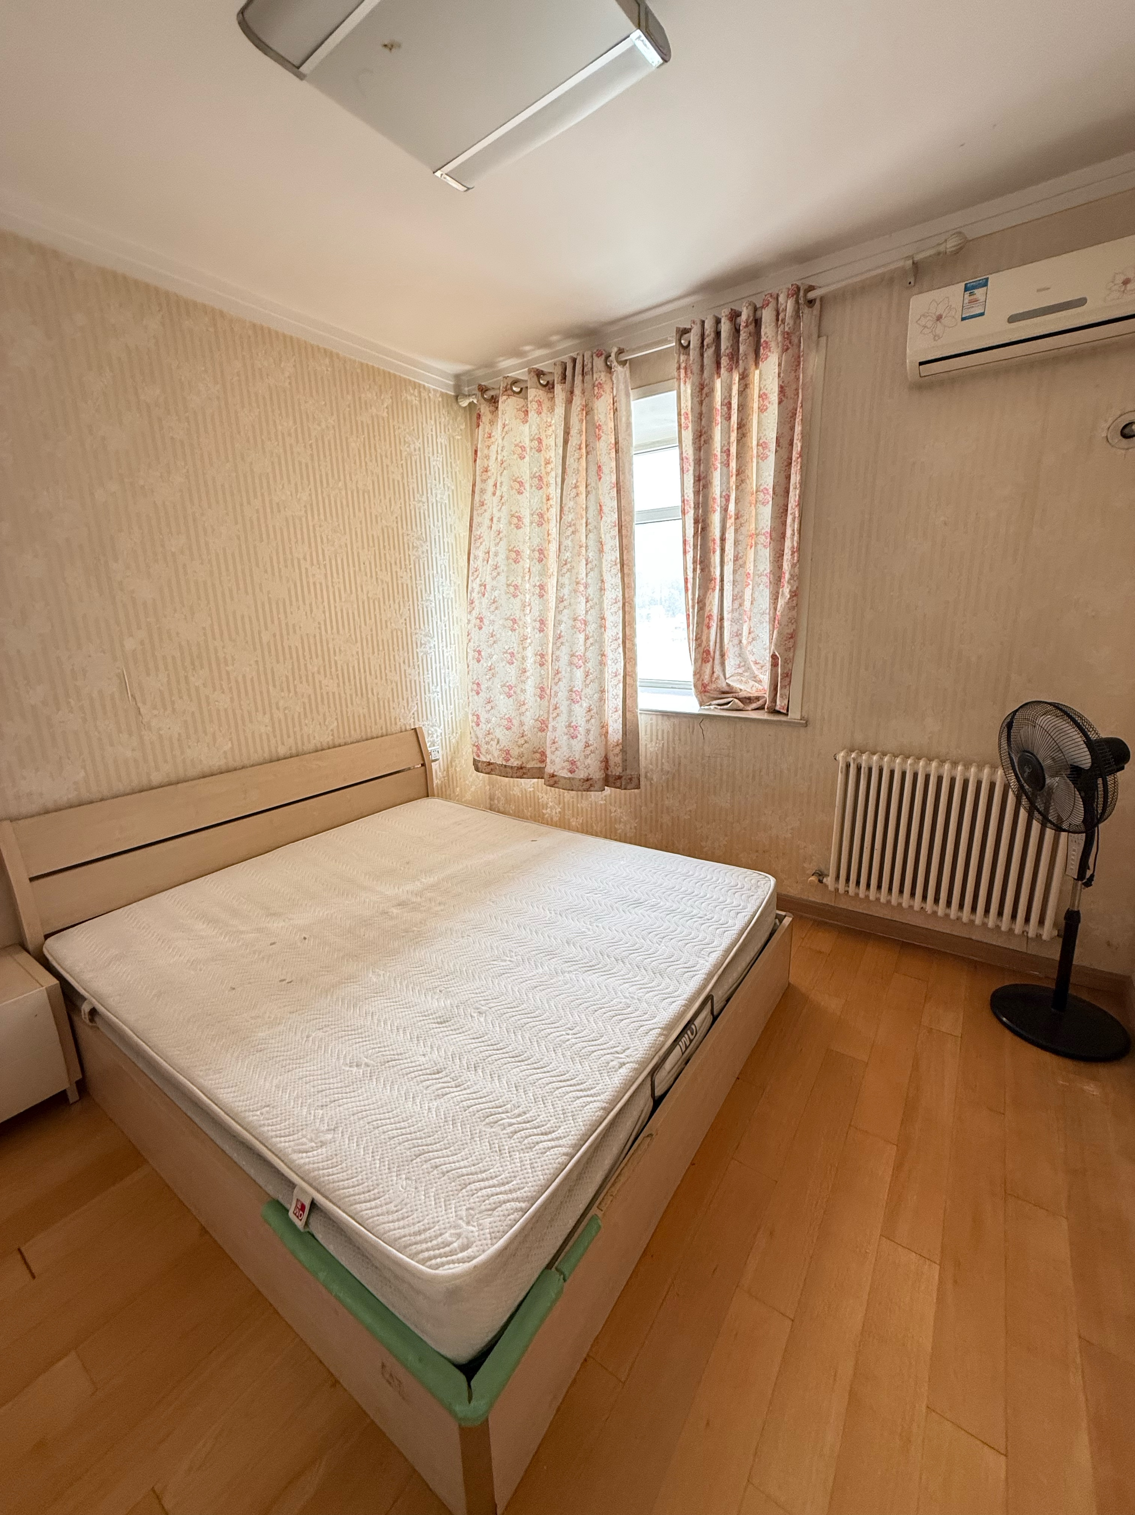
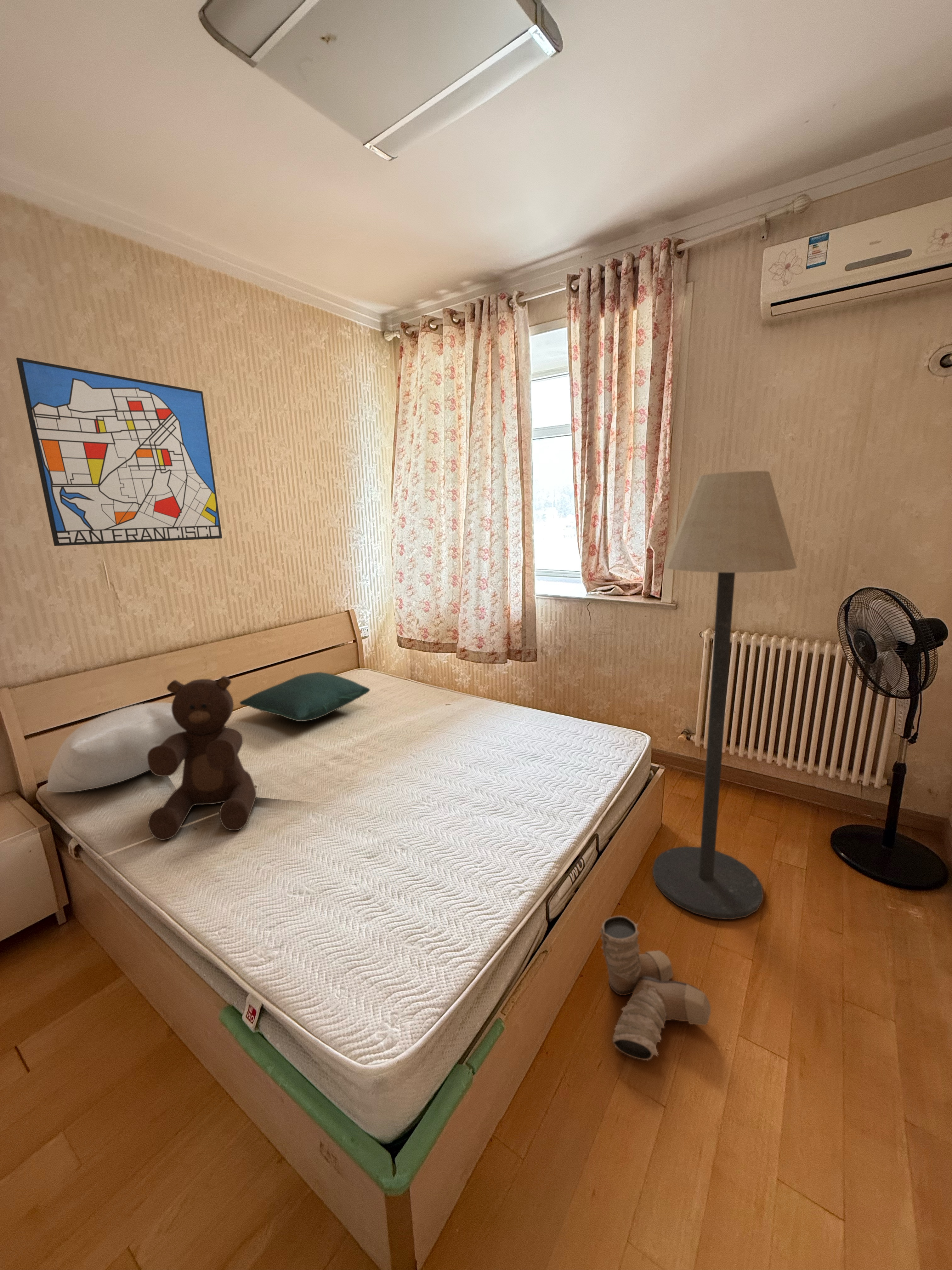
+ pillow (306, 697)
+ pillow (125, 744)
+ teddy bear (203, 750)
+ boots (650, 979)
+ wall art (135, 462)
+ floor lamp (718, 695)
